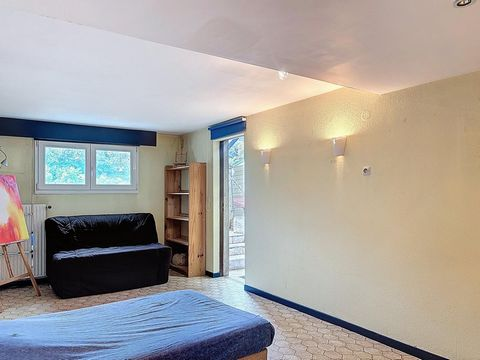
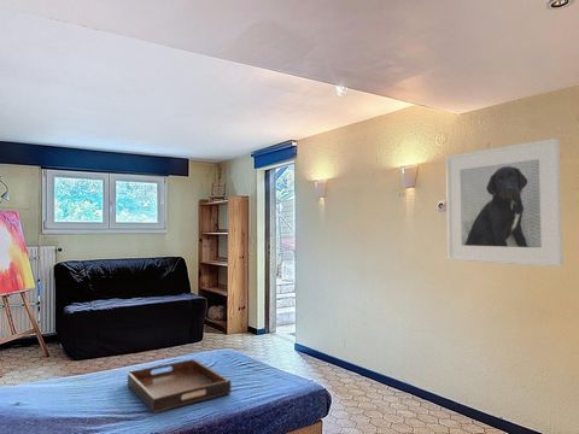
+ serving tray (176, 382)
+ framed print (497, 205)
